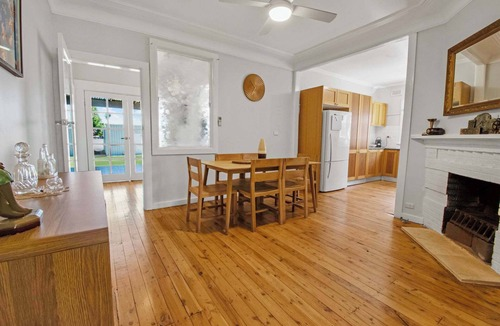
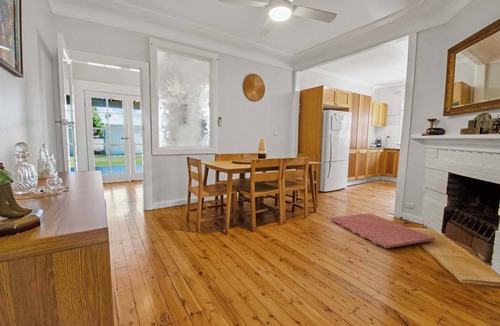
+ rug (376, 228)
